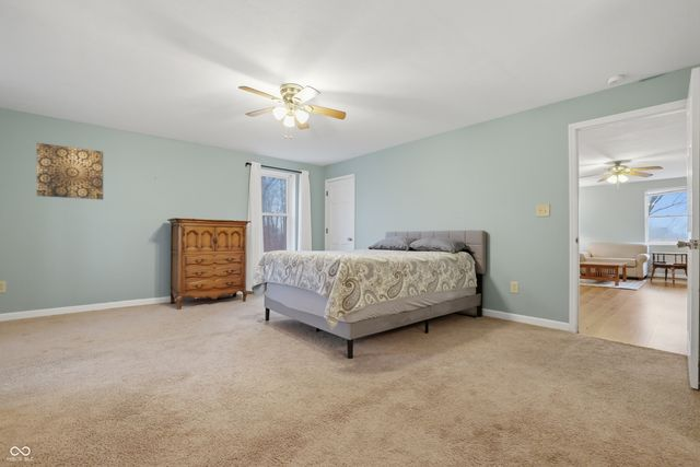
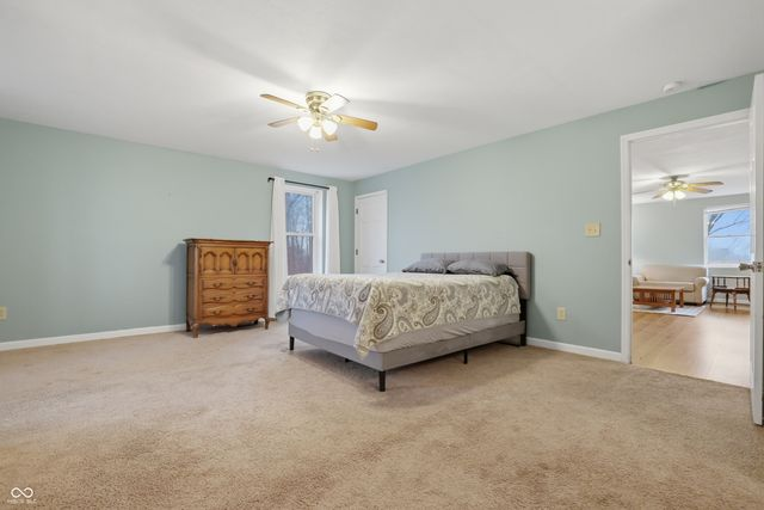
- wall art (71, 172)
